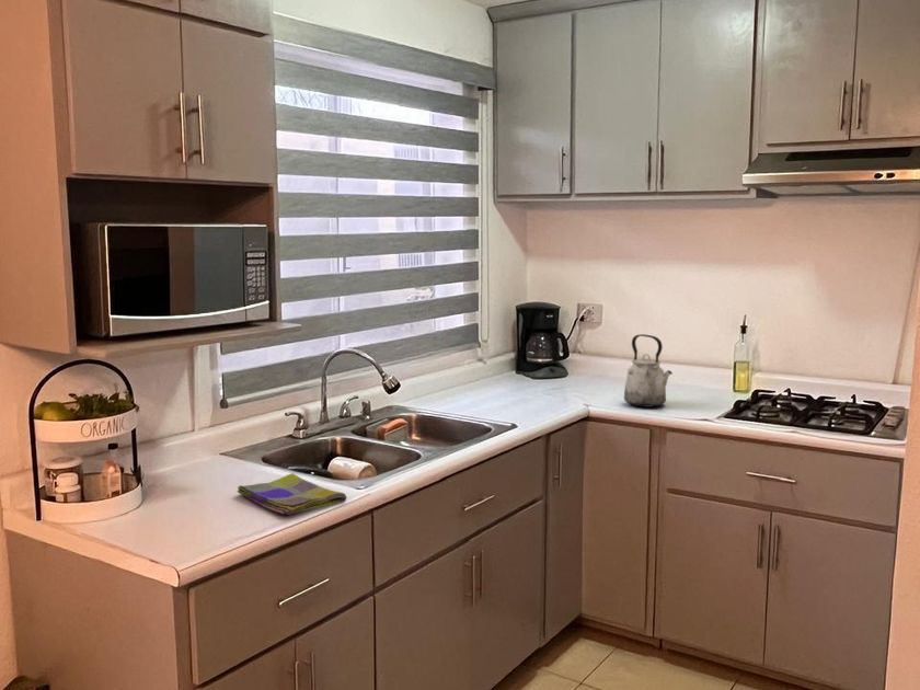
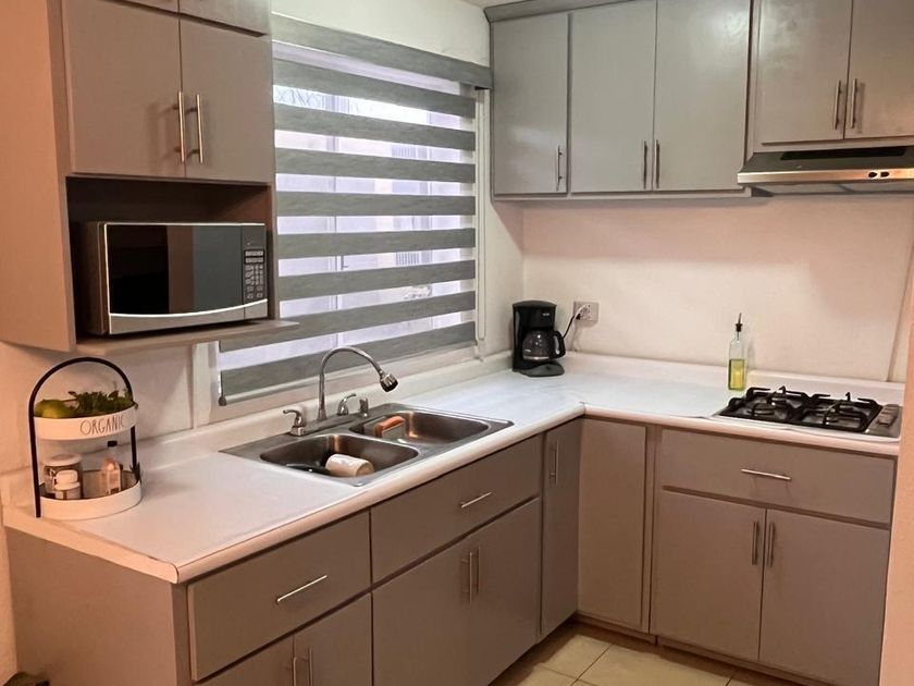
- dish towel (291, 493)
- kettle (651, 370)
